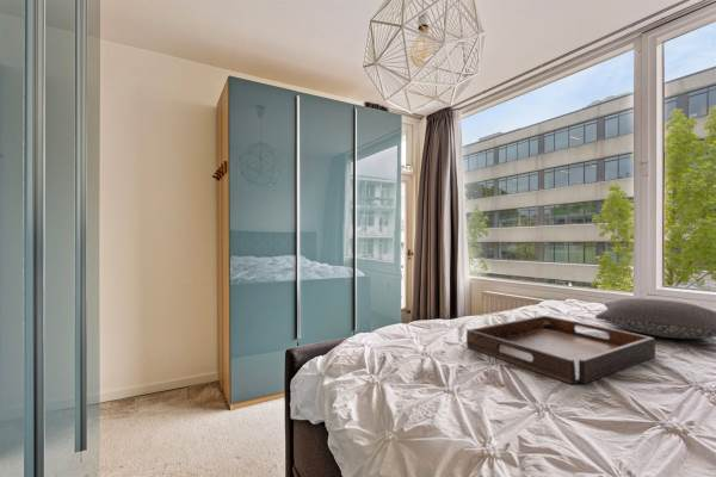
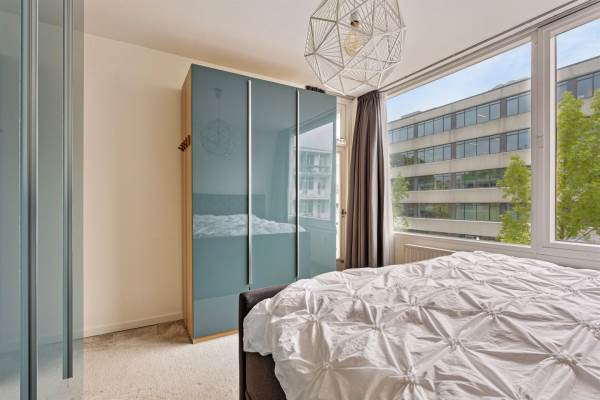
- serving tray (556, 342)
- pillow (659, 316)
